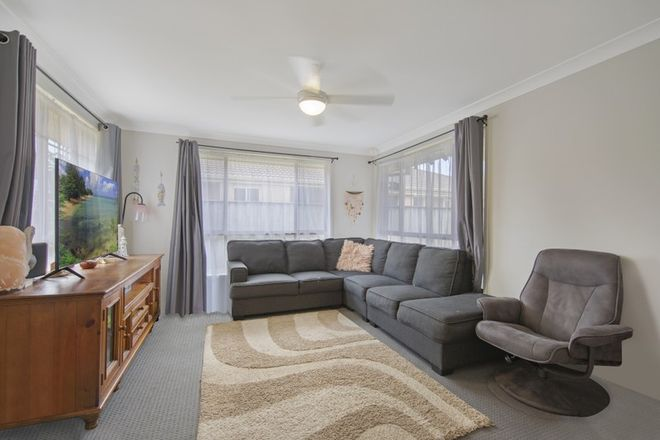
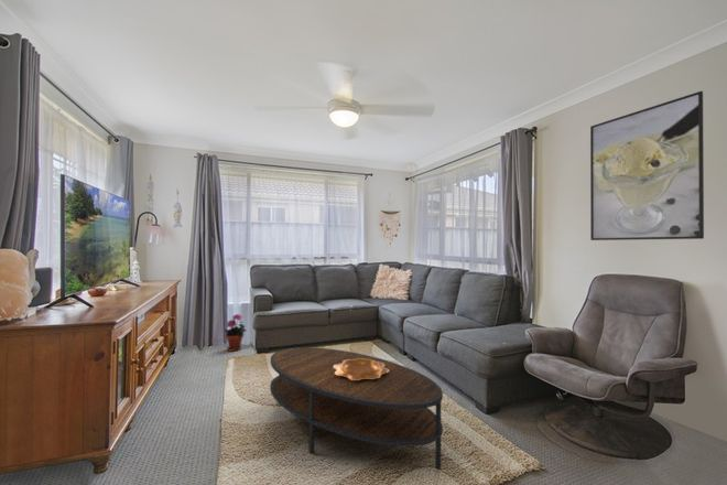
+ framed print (639, 174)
+ decorative bowl (360, 368)
+ coffee table (345, 398)
+ potted plant (235, 331)
